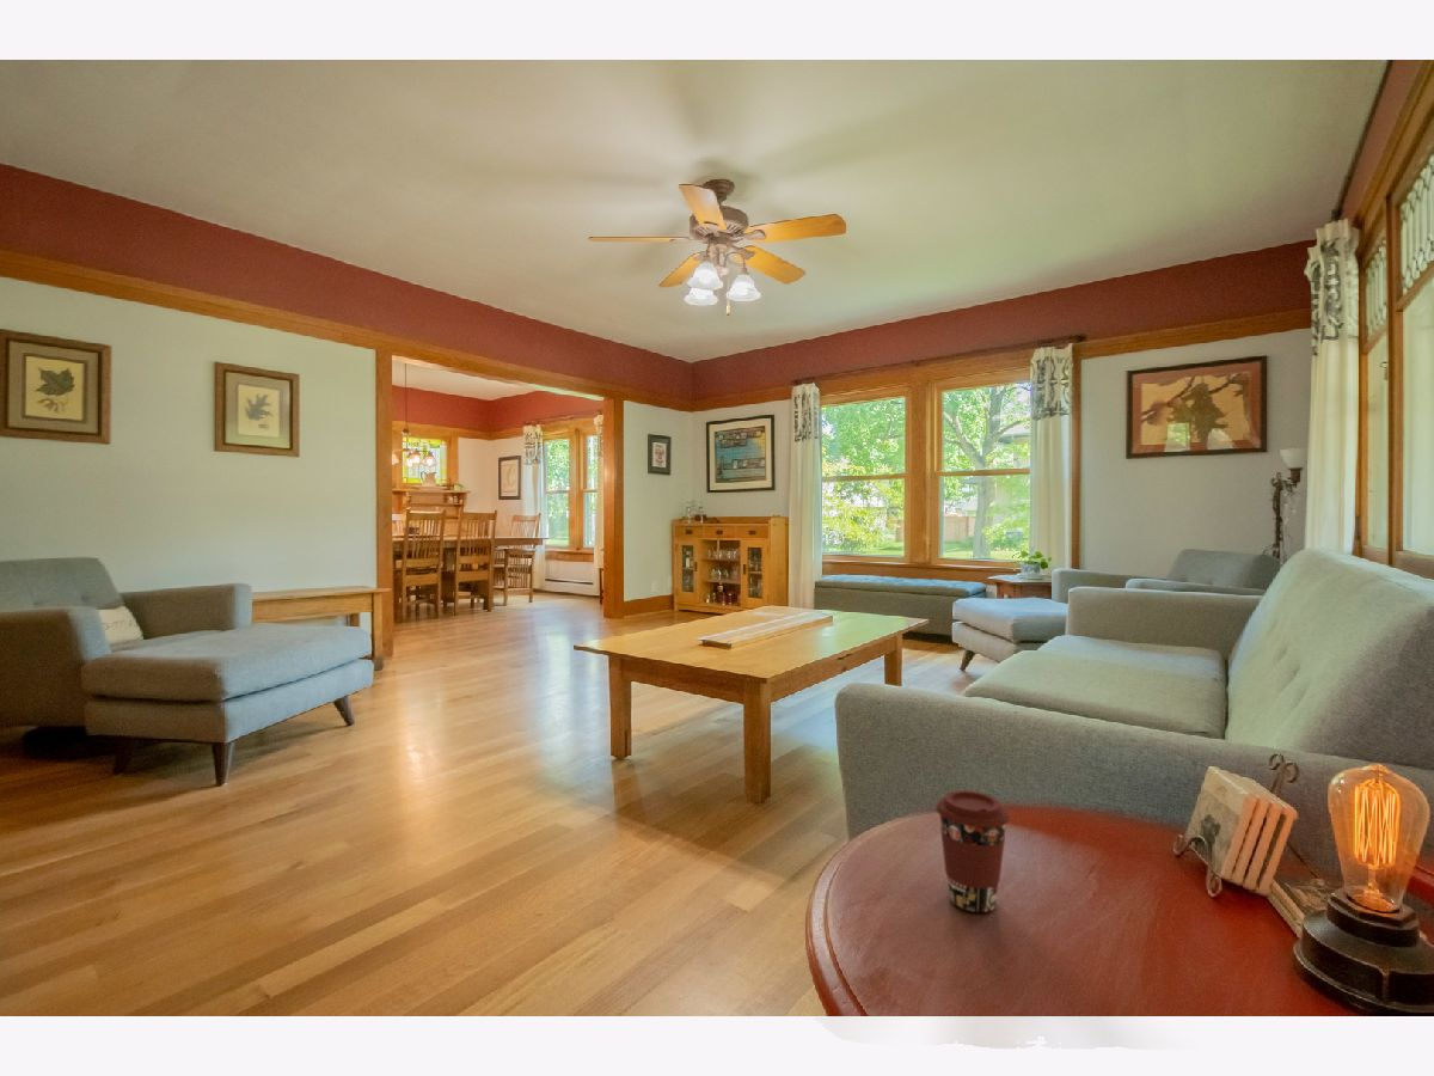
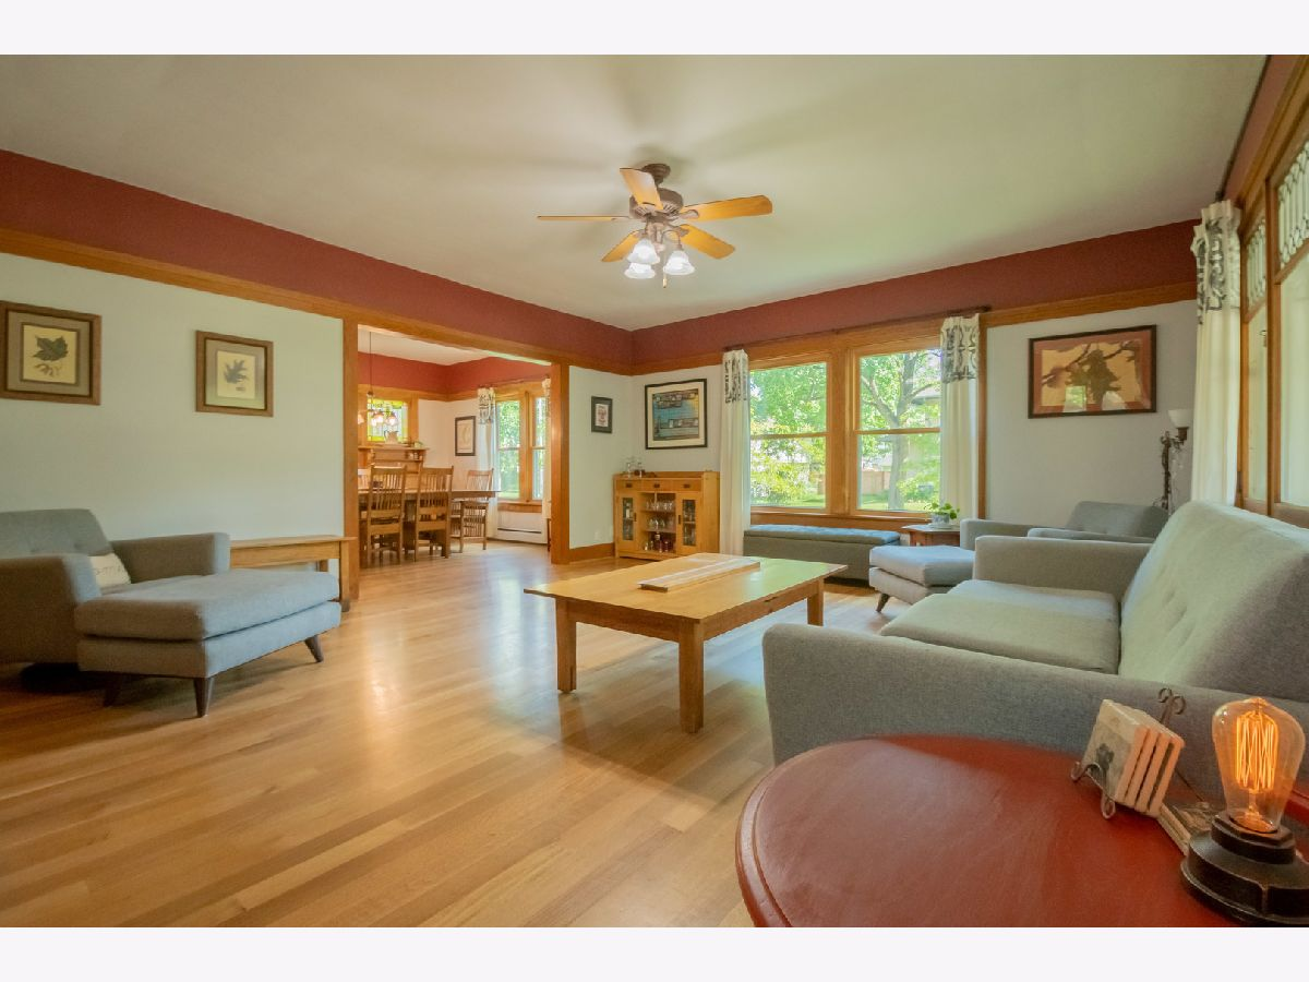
- coffee cup (972, 850)
